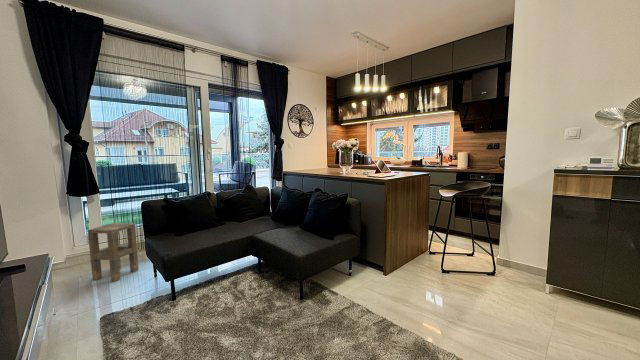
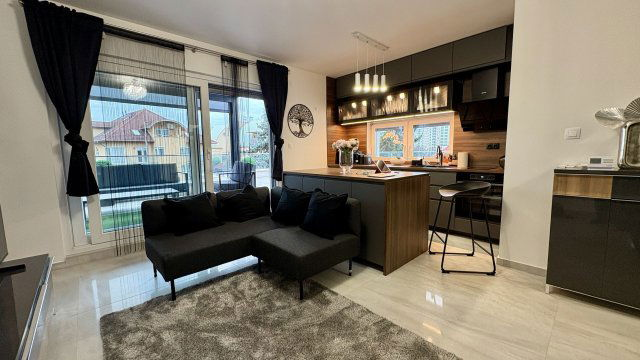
- side table (114, 250)
